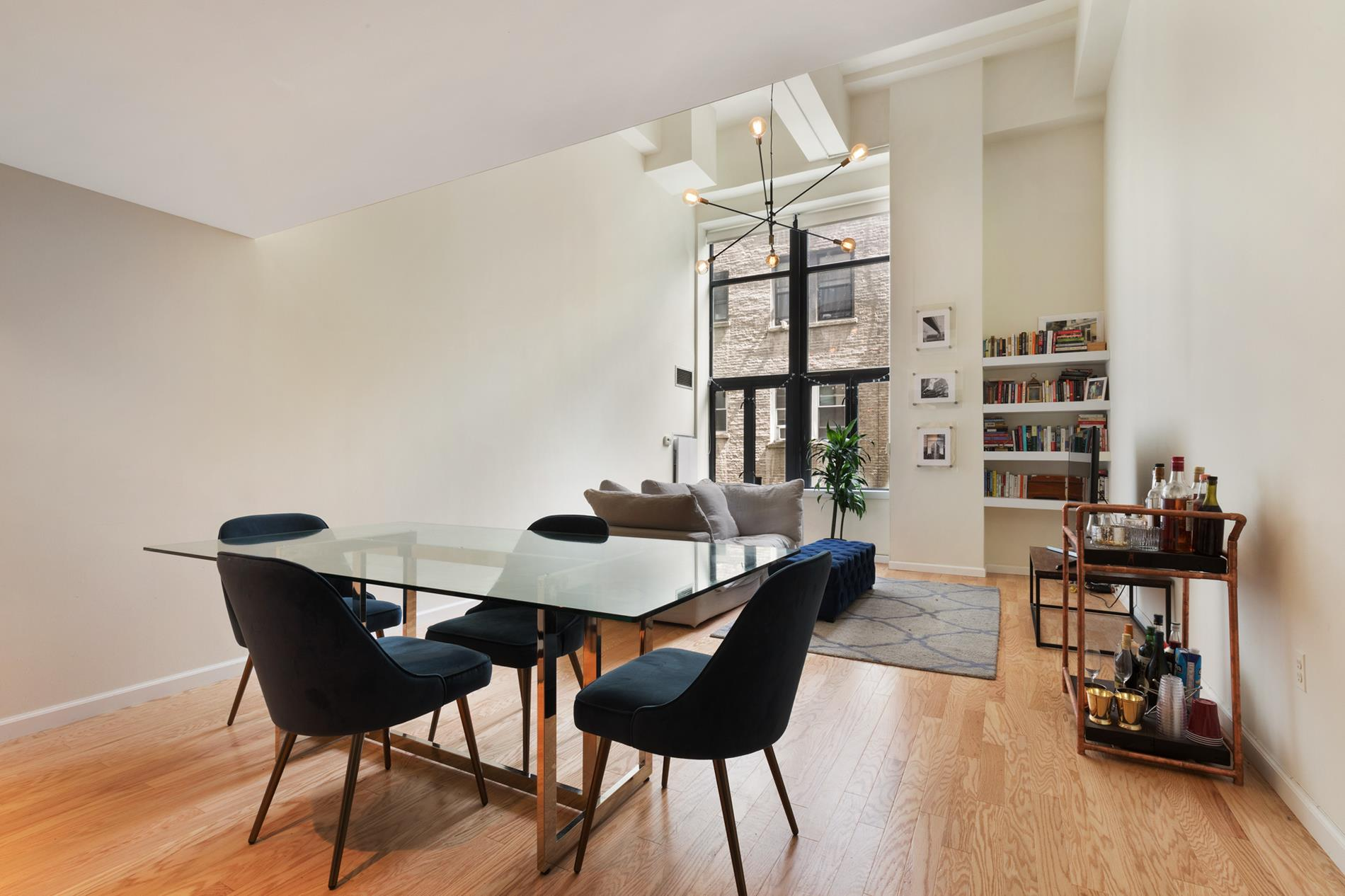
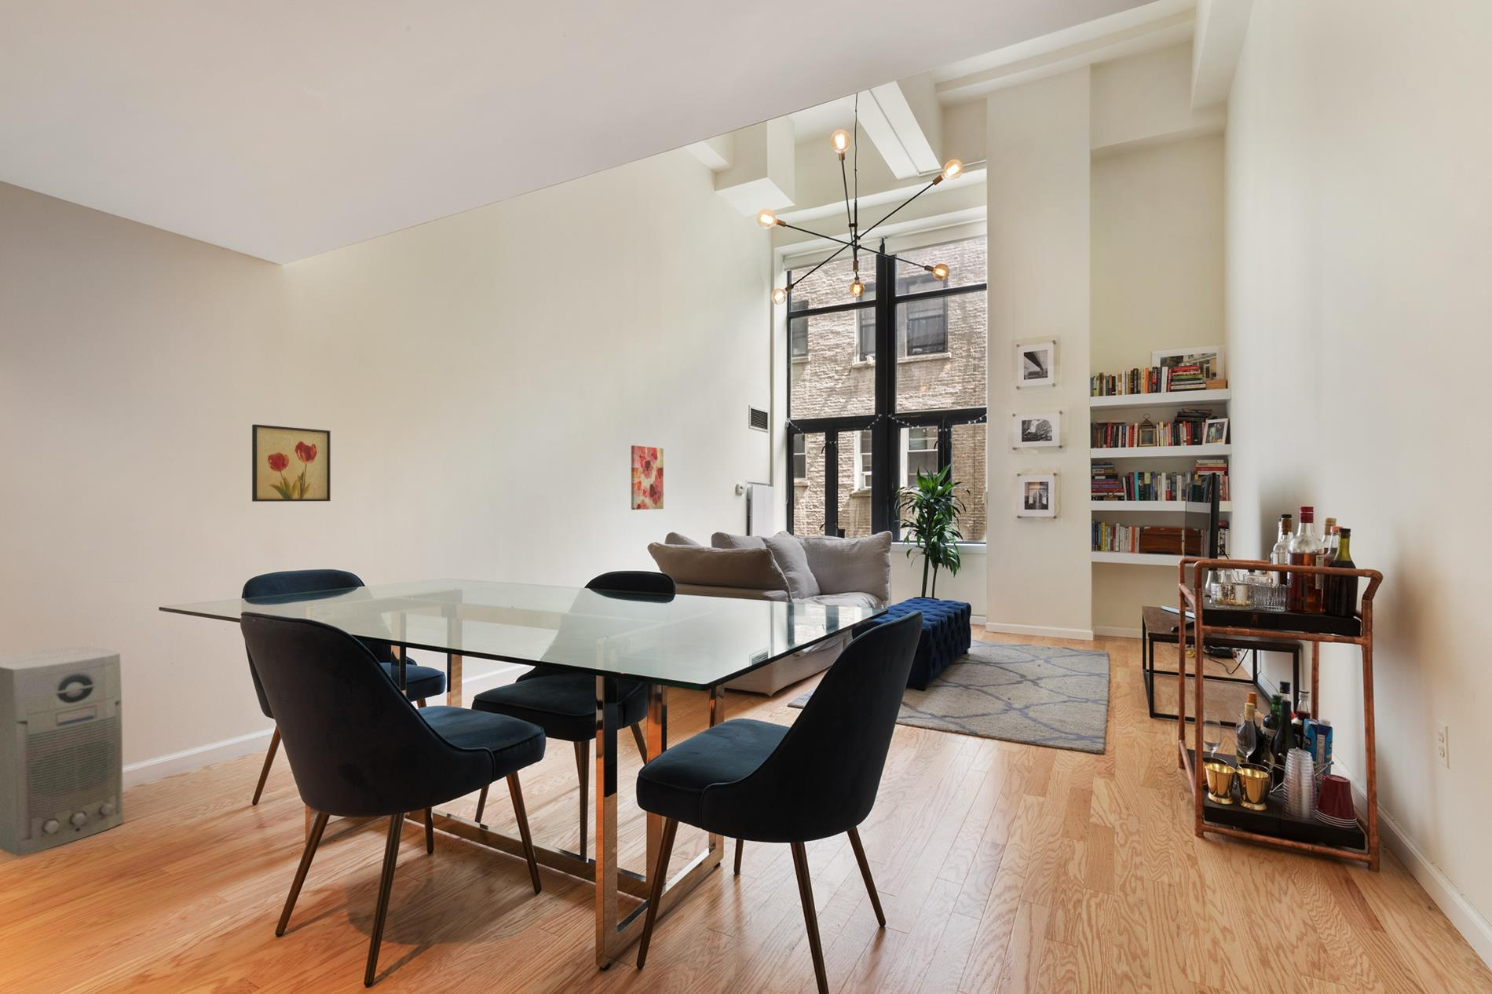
+ wall art (292, 464)
+ wall art (647, 478)
+ air purifier (53, 742)
